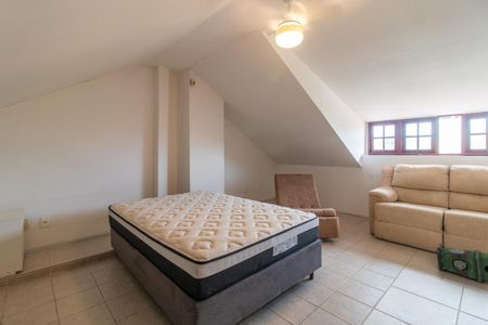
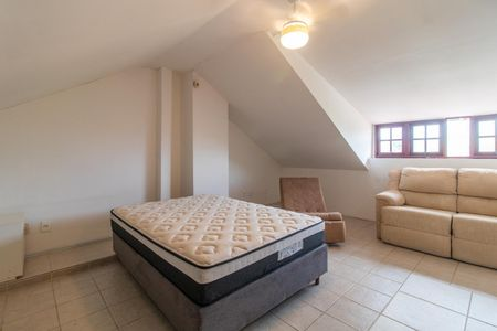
- speaker (465, 259)
